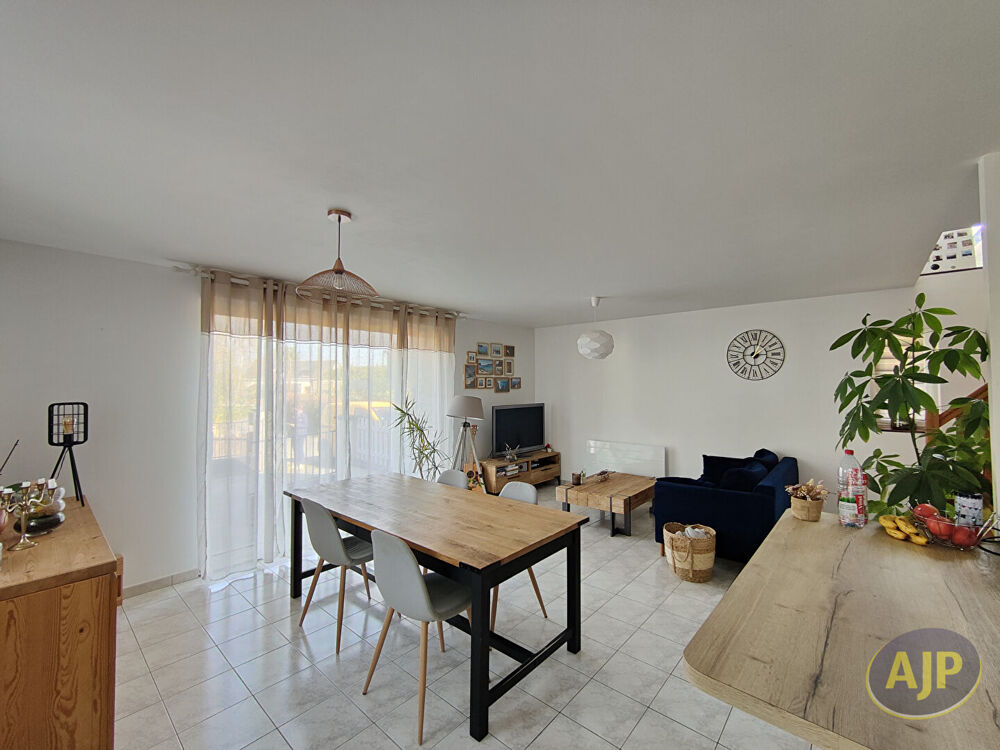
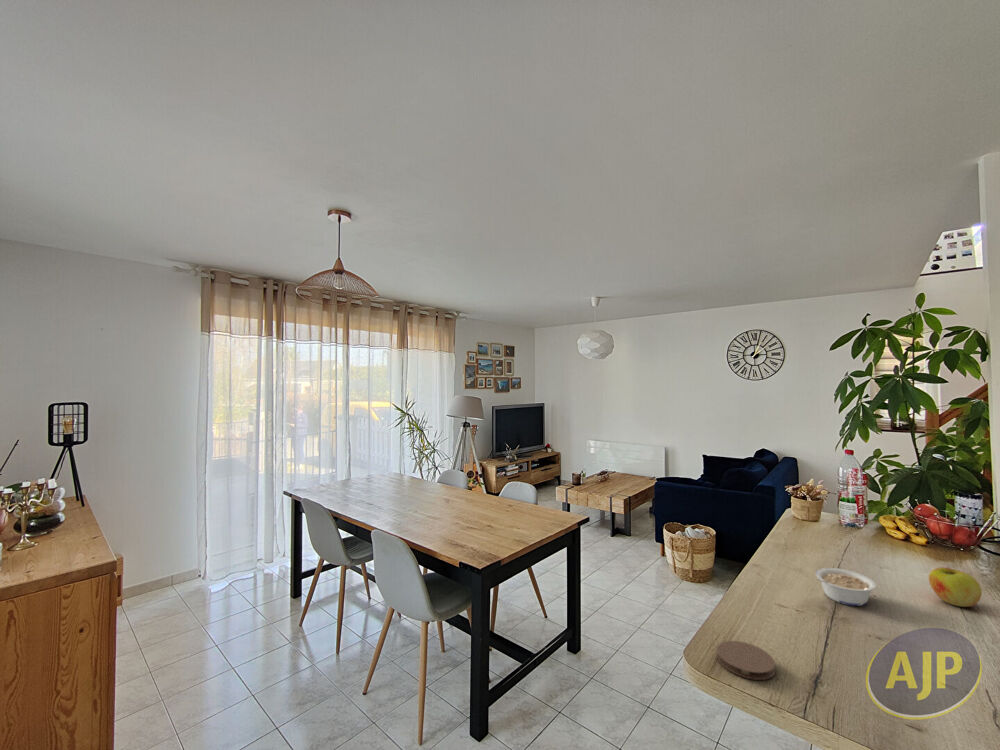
+ legume (844, 586)
+ coaster (745, 659)
+ apple (954, 586)
